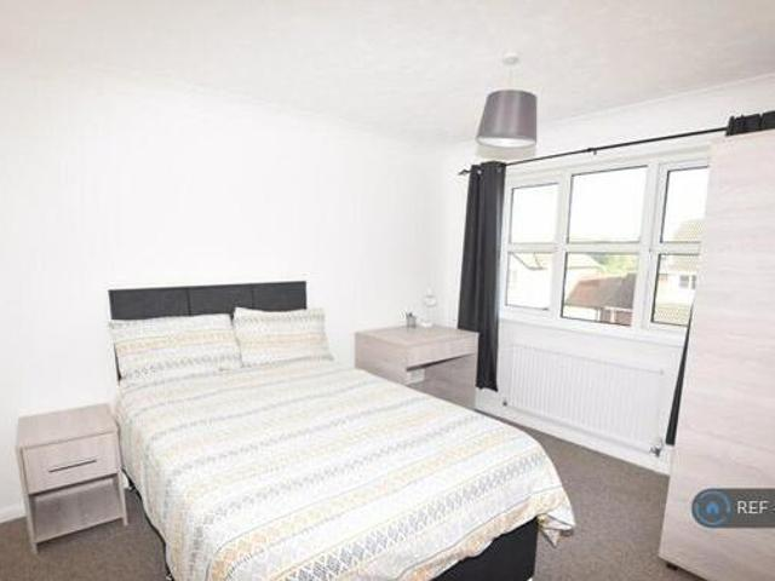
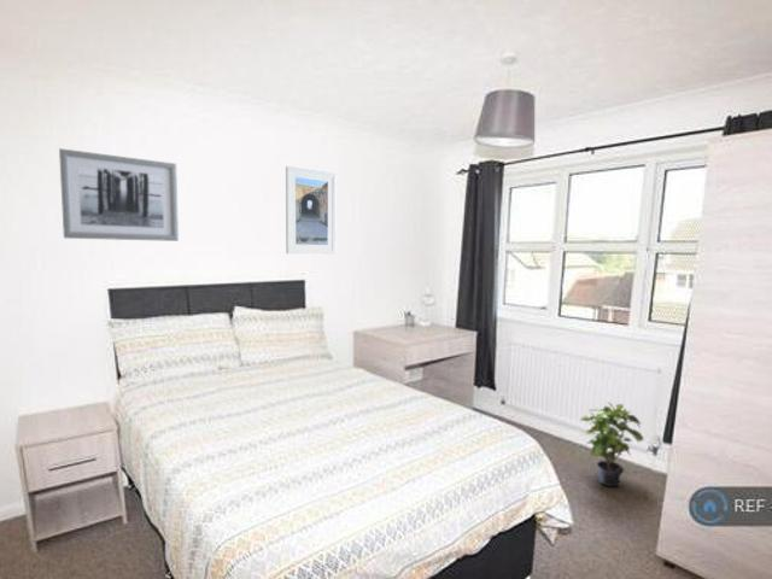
+ potted plant (610, 441)
+ wall art (123, 198)
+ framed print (311, 212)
